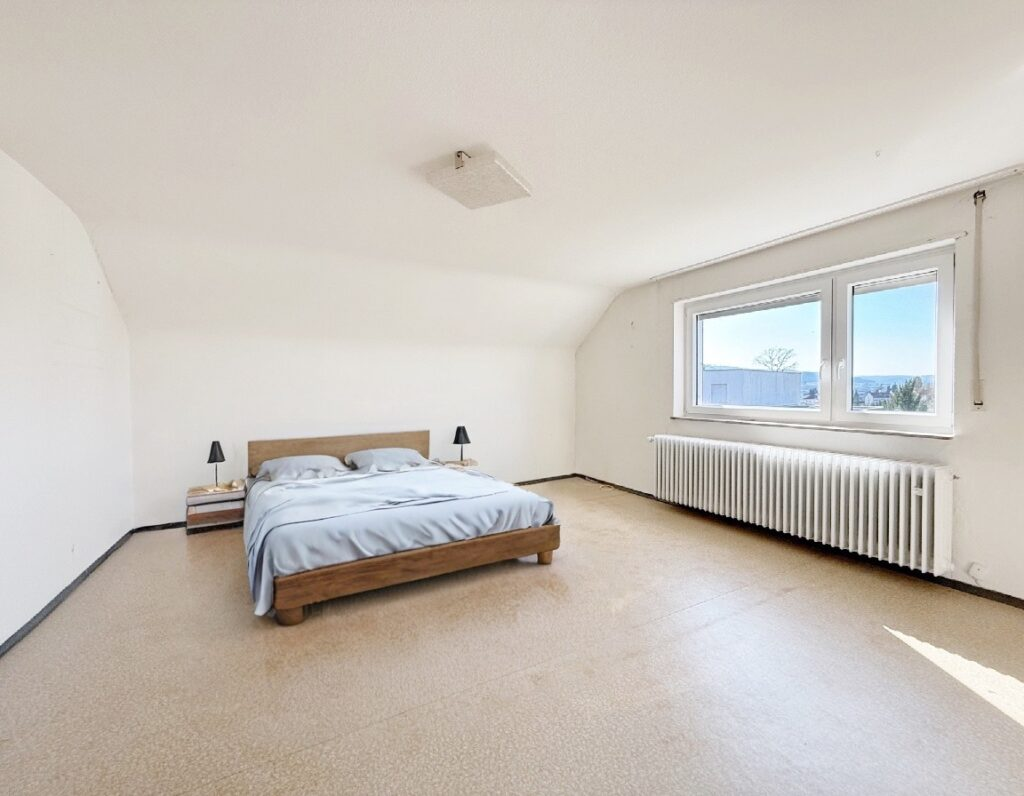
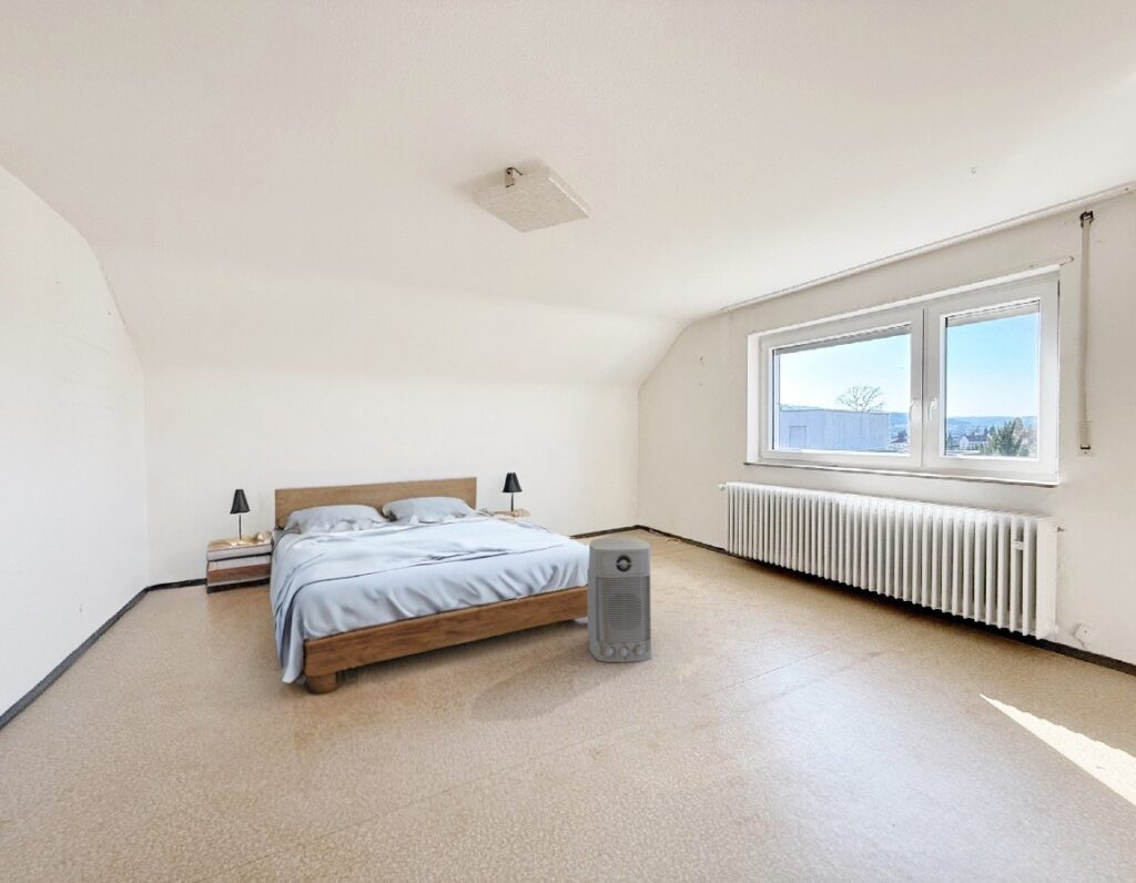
+ air purifier (619, 595)
